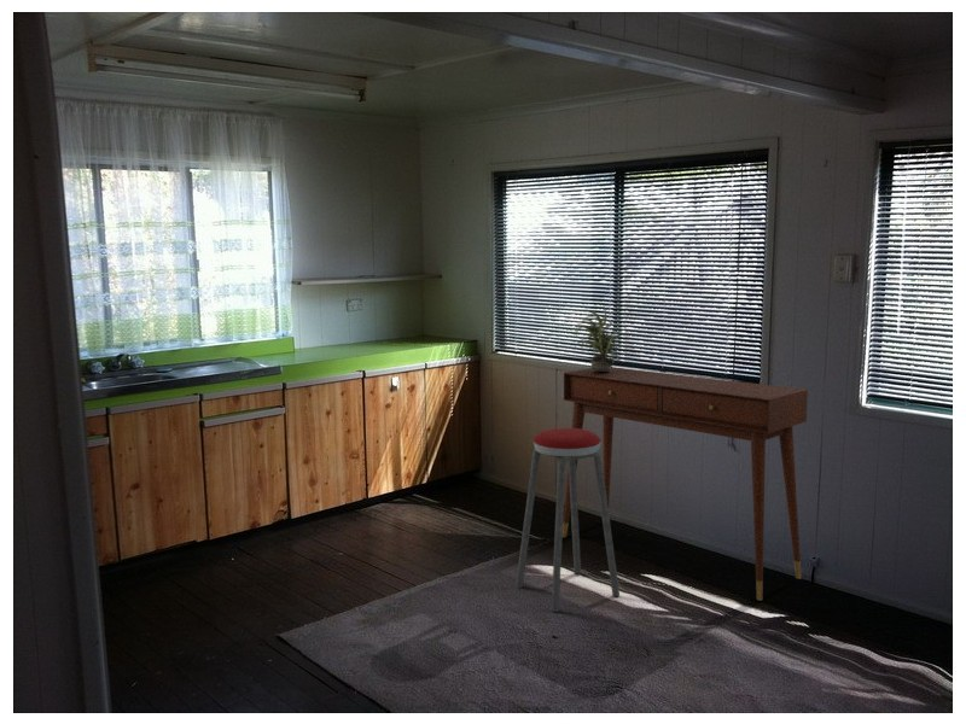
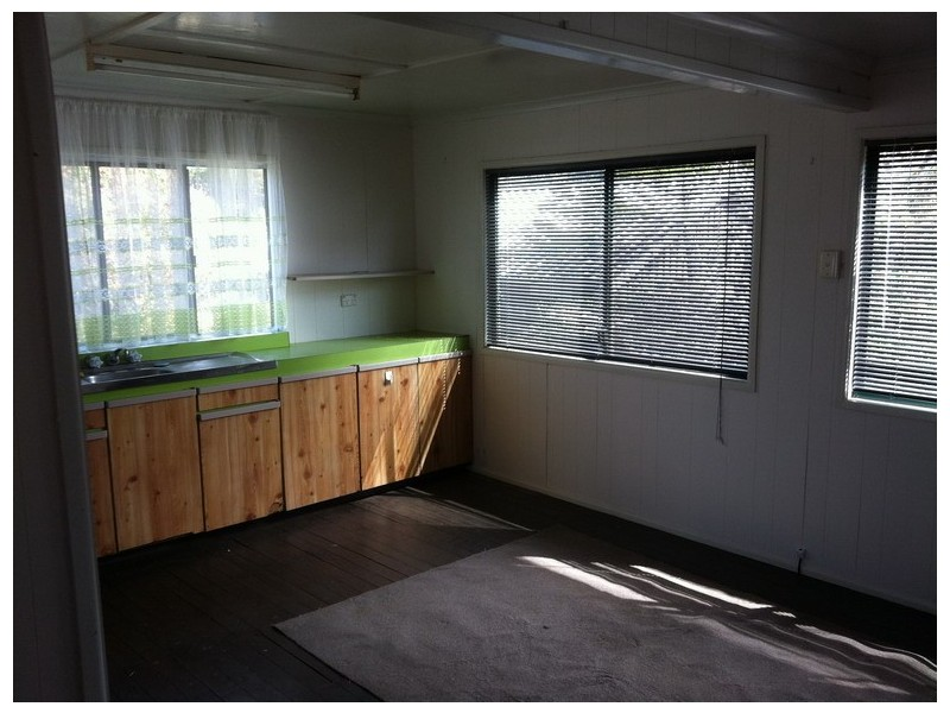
- music stool (563, 512)
- potted plant (597, 338)
- desk (682, 428)
